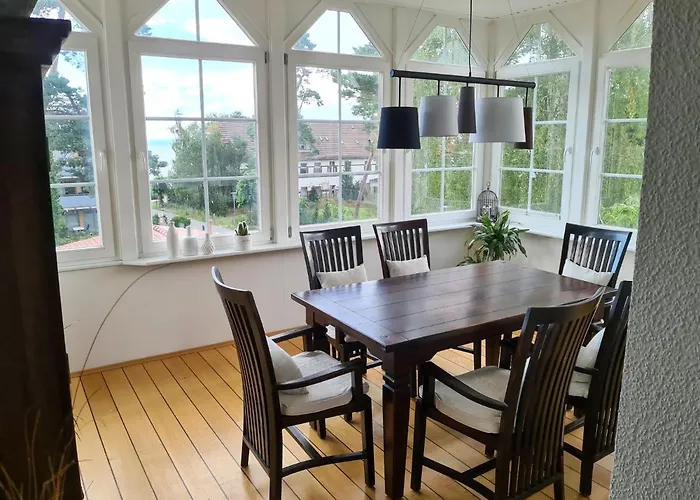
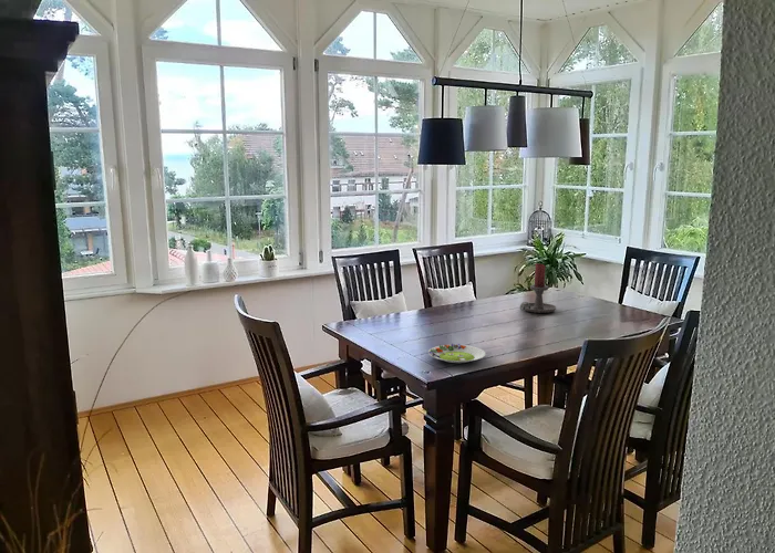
+ salad plate (456, 354)
+ candle holder (536, 288)
